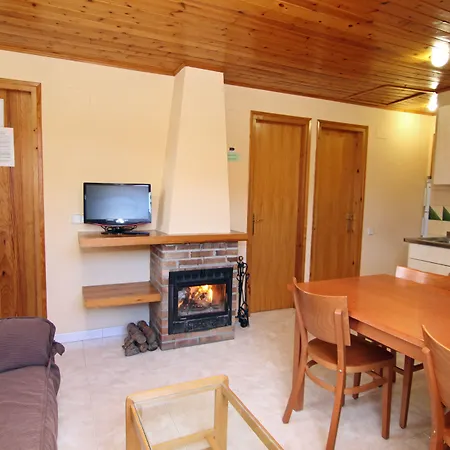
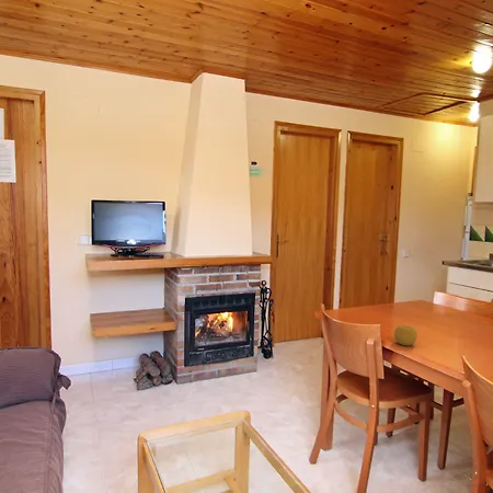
+ fruit (405, 334)
